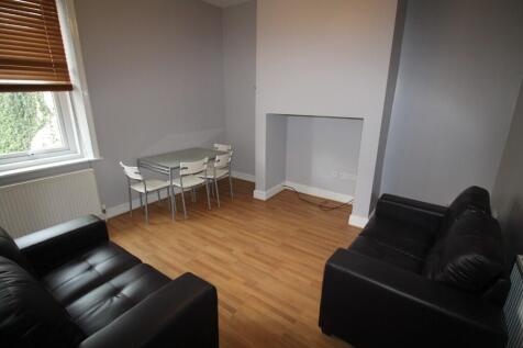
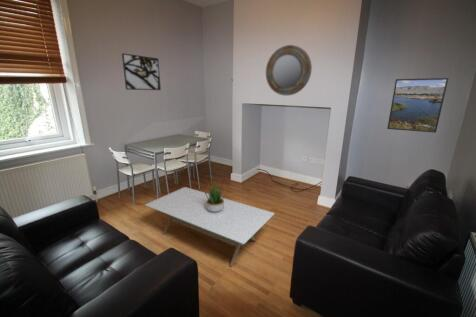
+ potted plant (215, 195)
+ coffee table (208, 223)
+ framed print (142, 73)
+ home mirror (287, 71)
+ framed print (415, 105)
